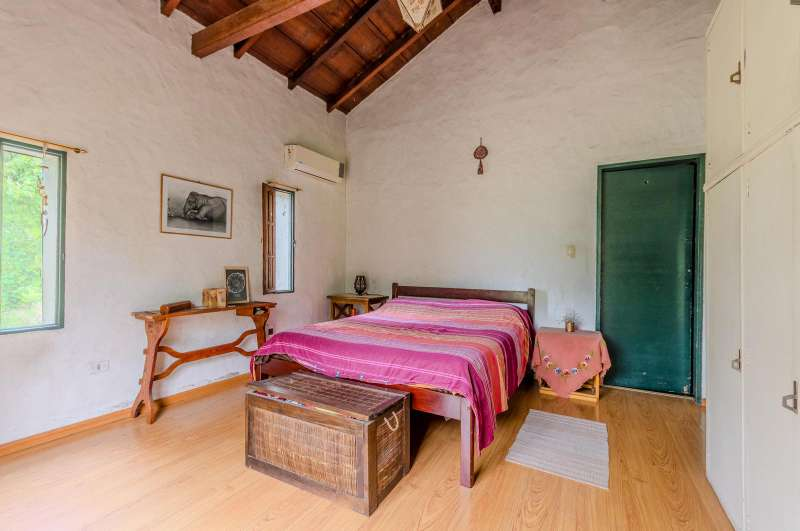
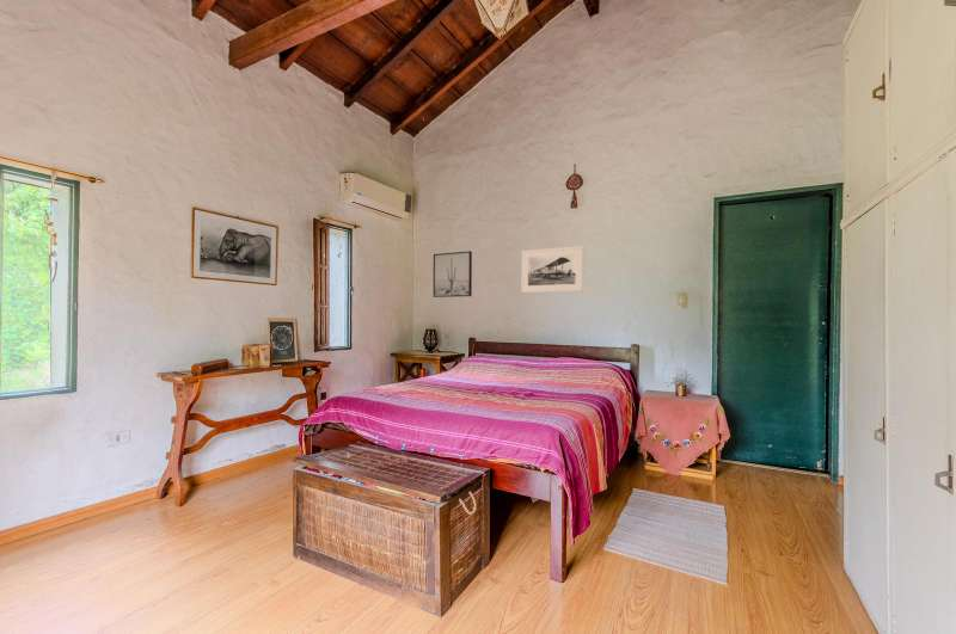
+ wall art (452, 275)
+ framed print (551, 270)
